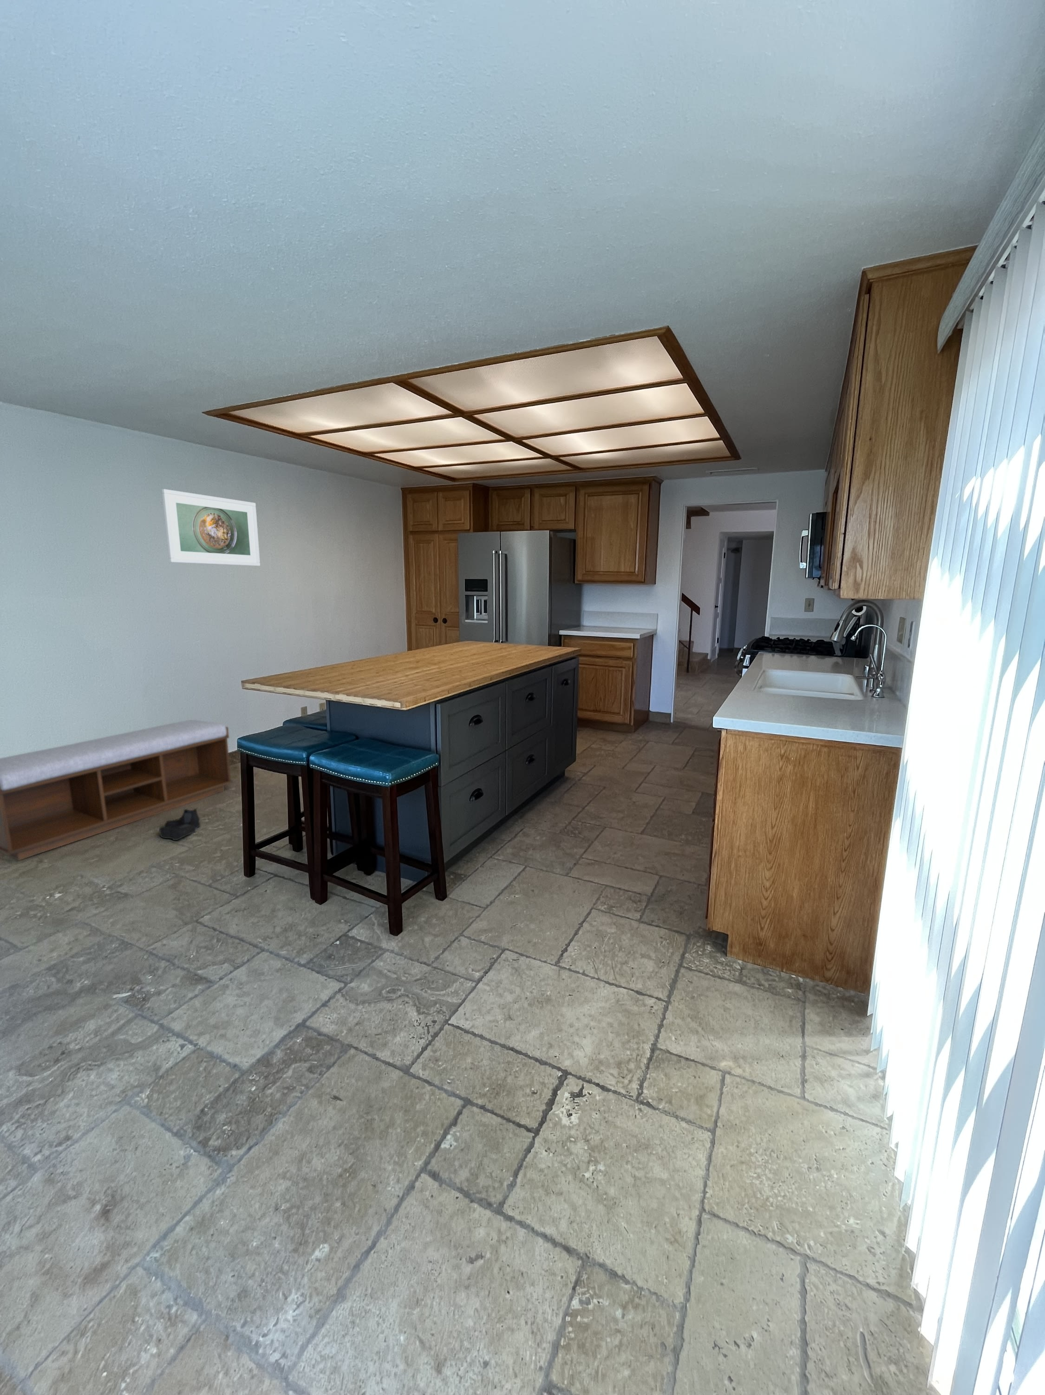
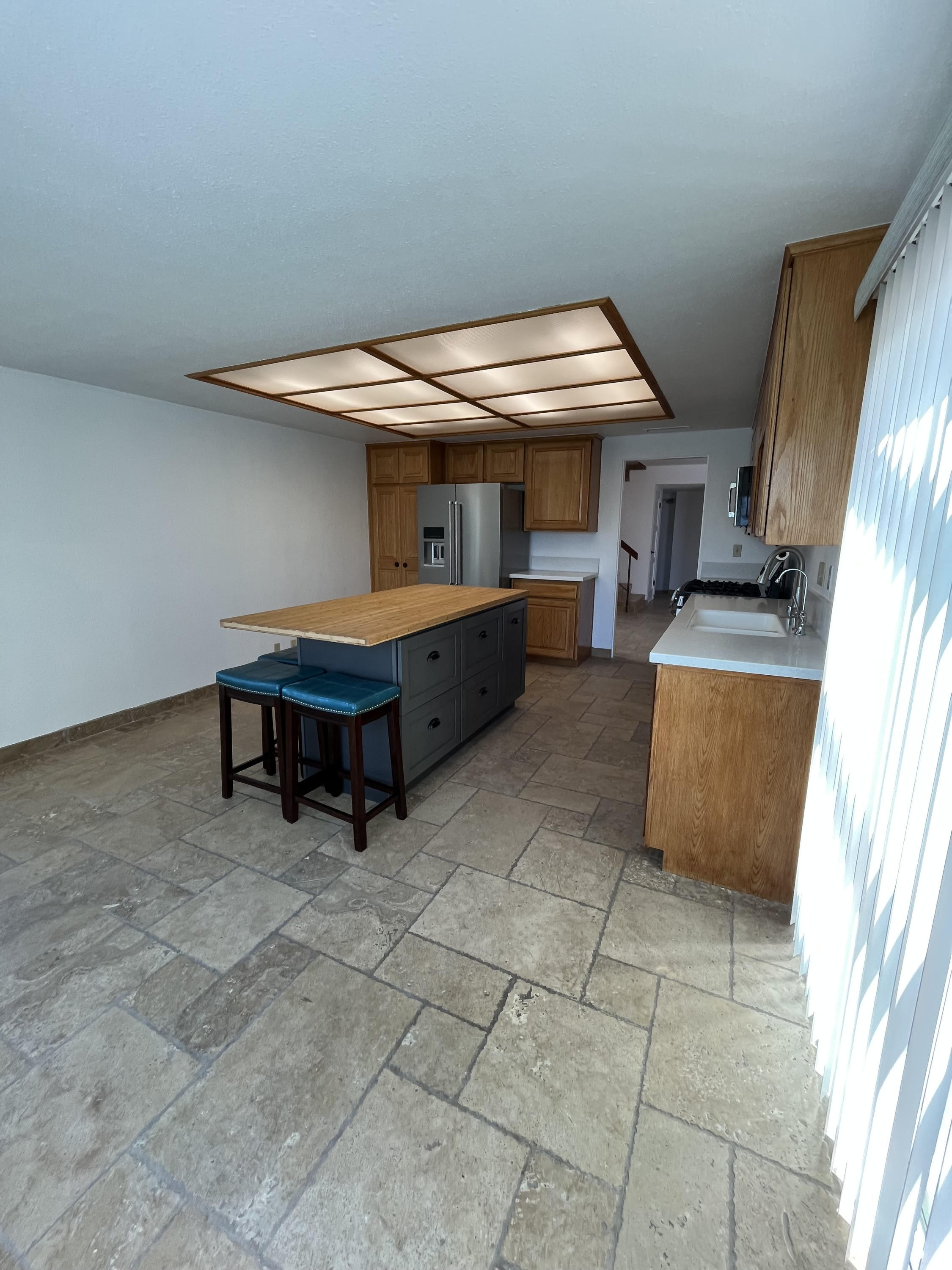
- boots (179, 824)
- bench (117, 778)
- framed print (215, 531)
